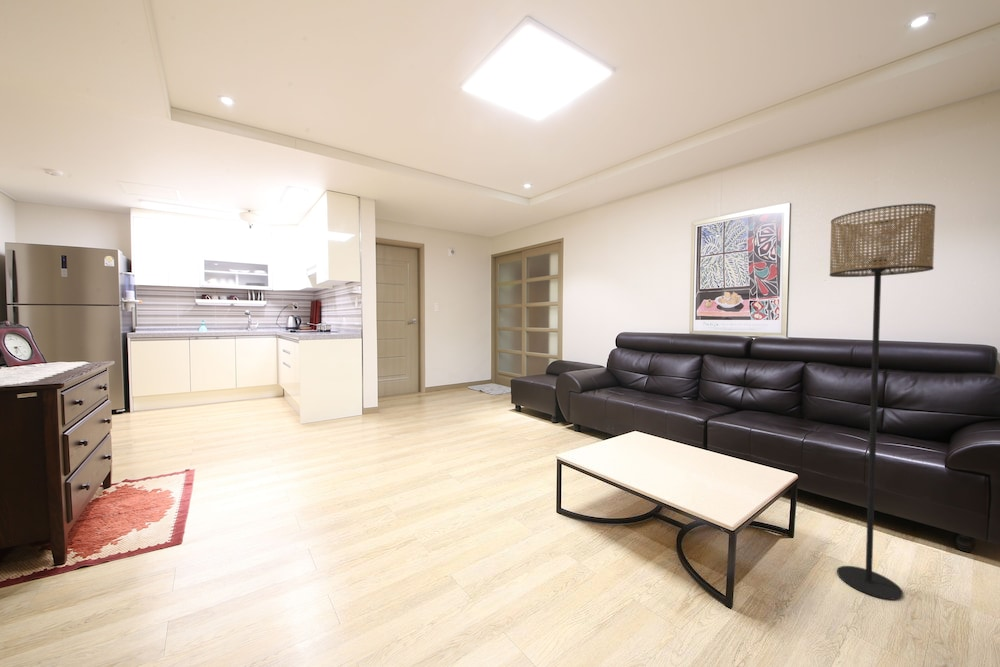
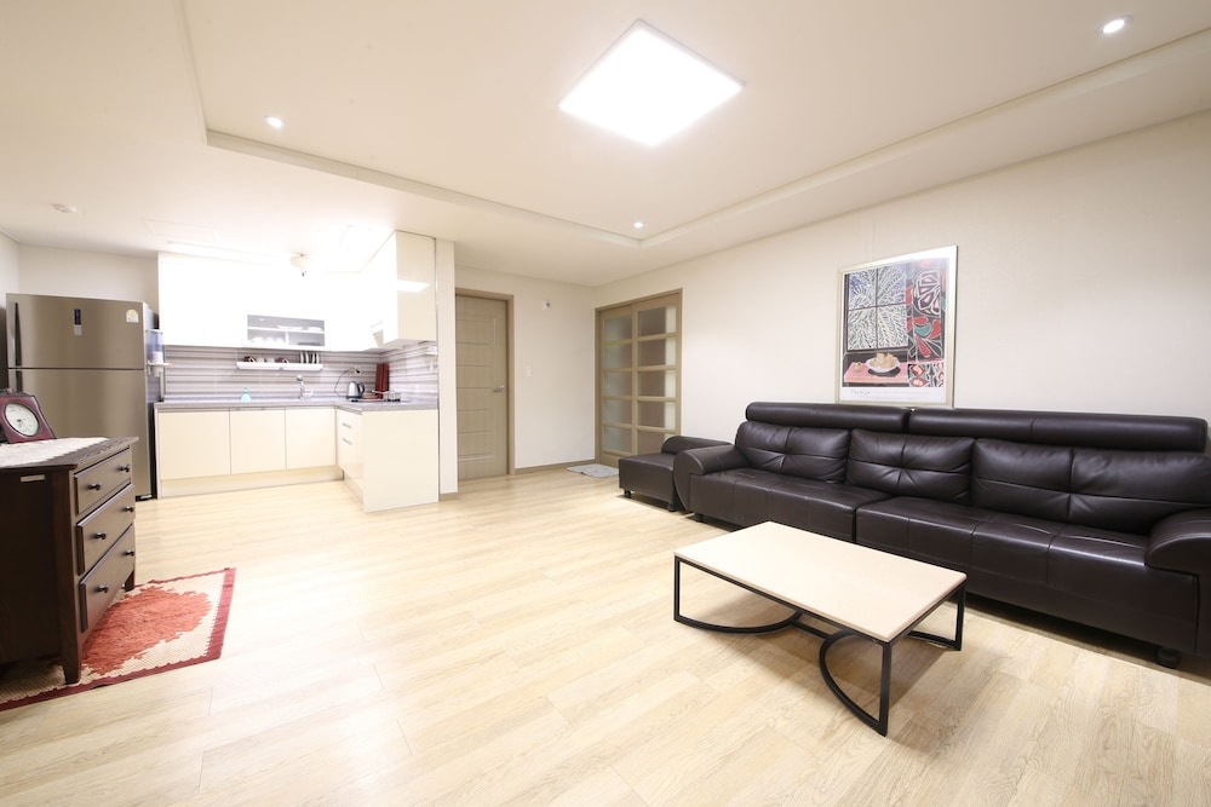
- floor lamp (873, 401)
